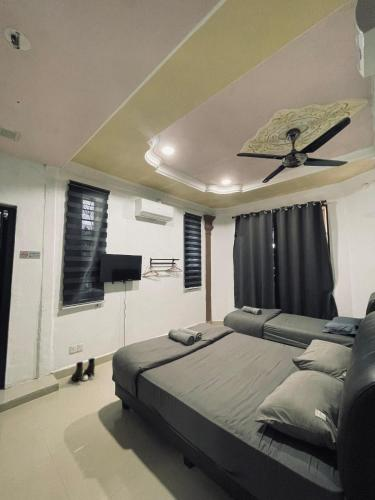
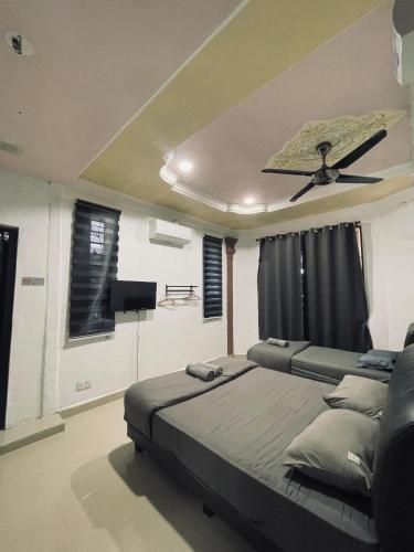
- boots (82, 367)
